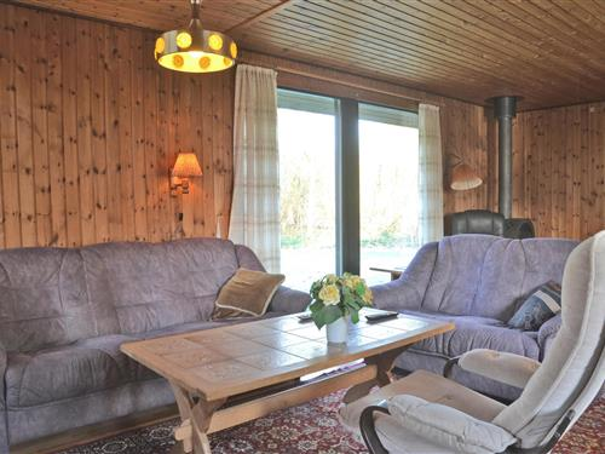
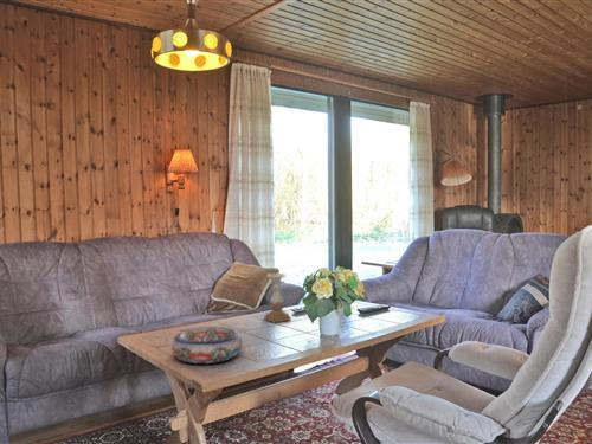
+ bowl (207, 345)
+ candle holder (276, 297)
